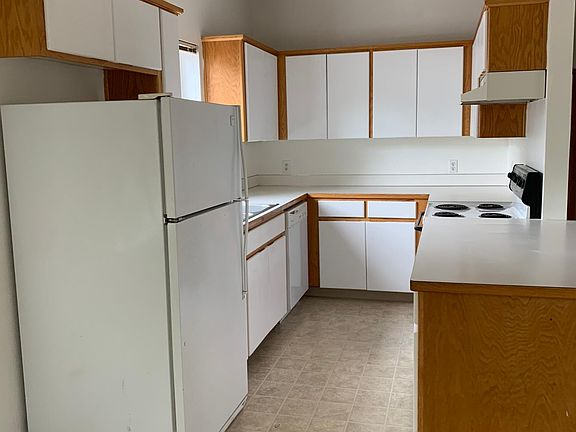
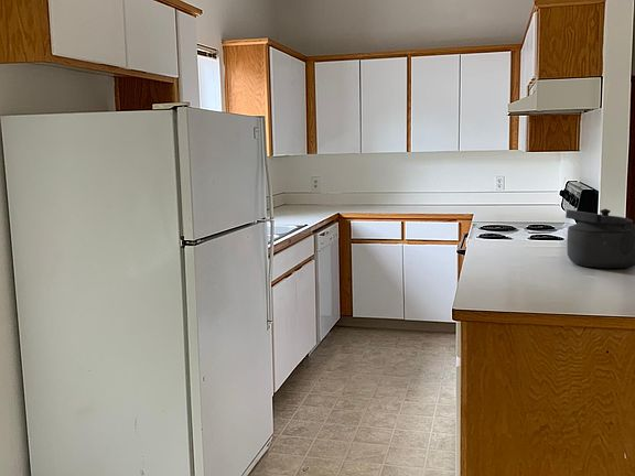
+ kettle (604, 236)
